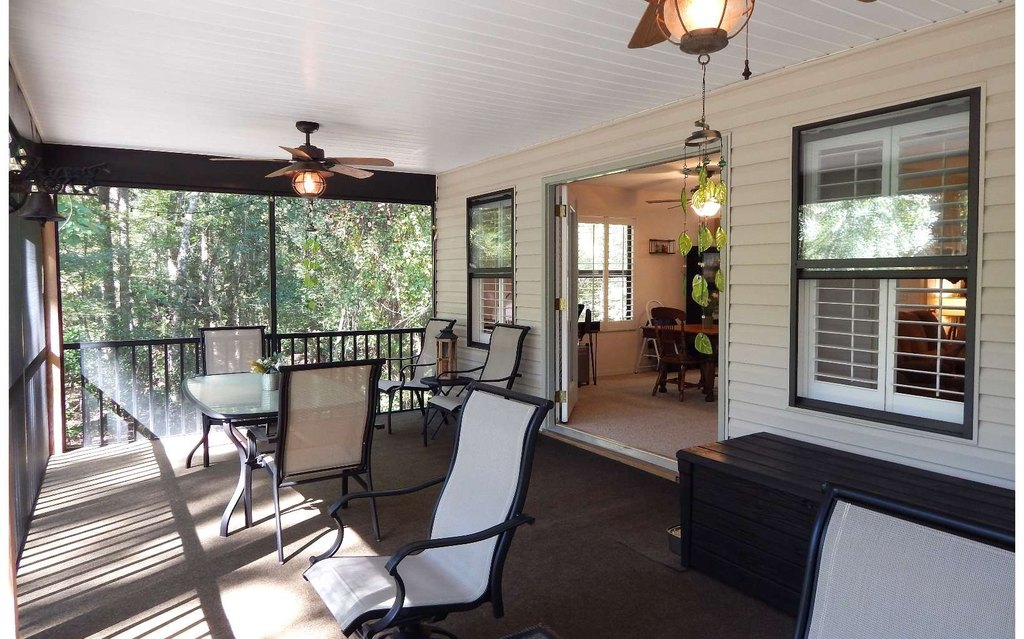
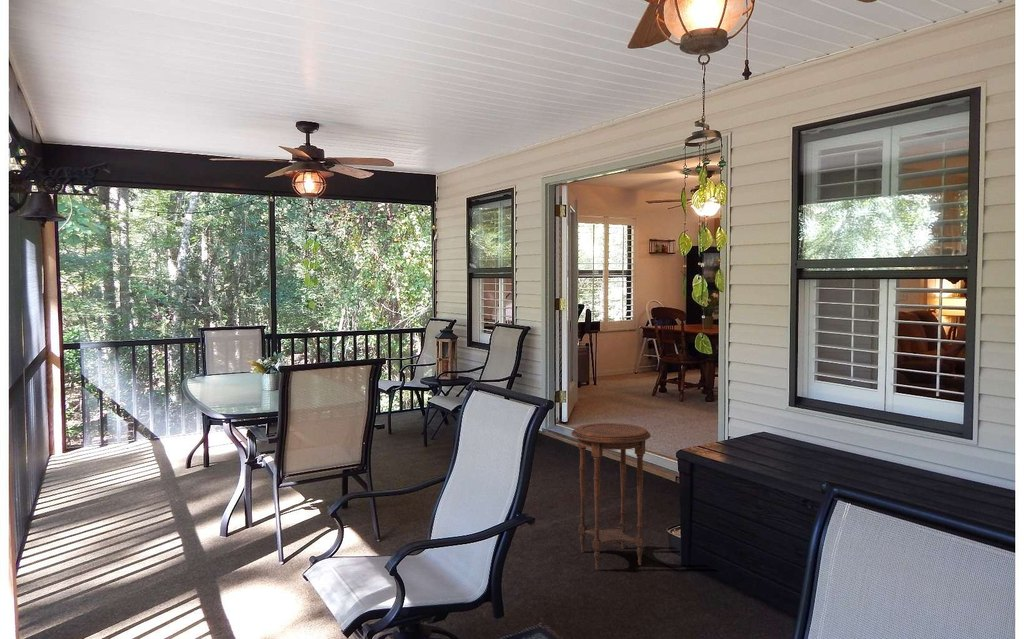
+ side table (621, 494)
